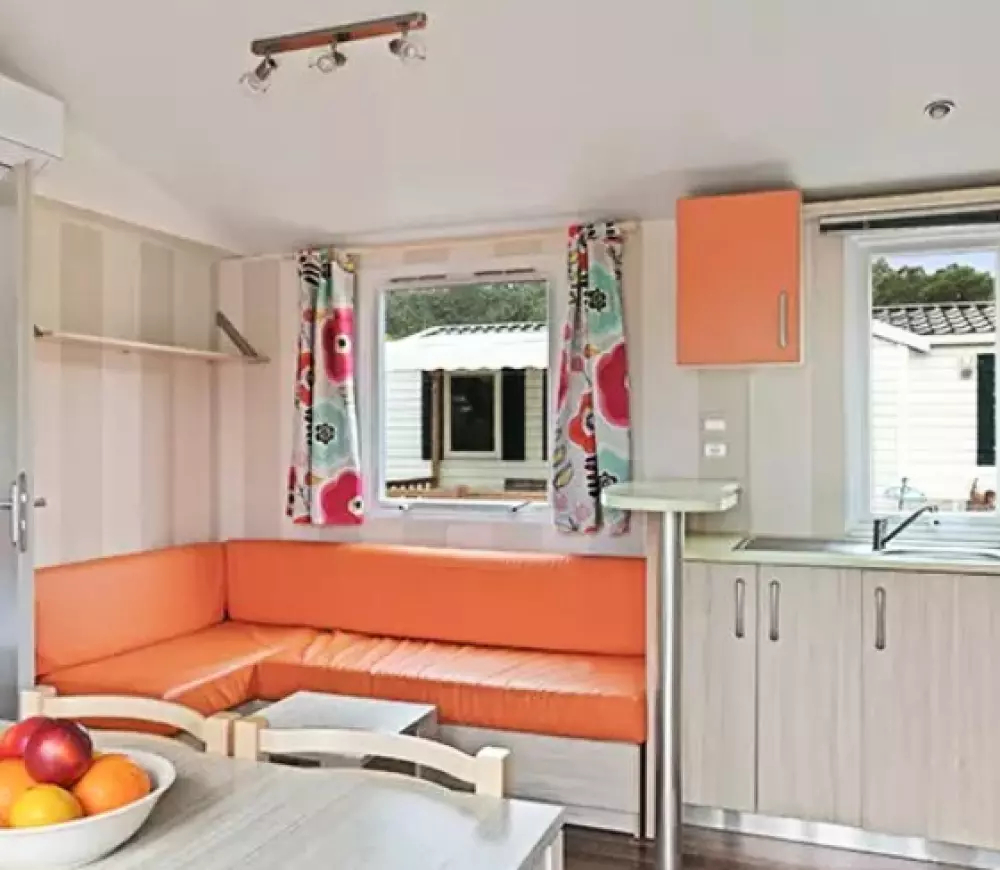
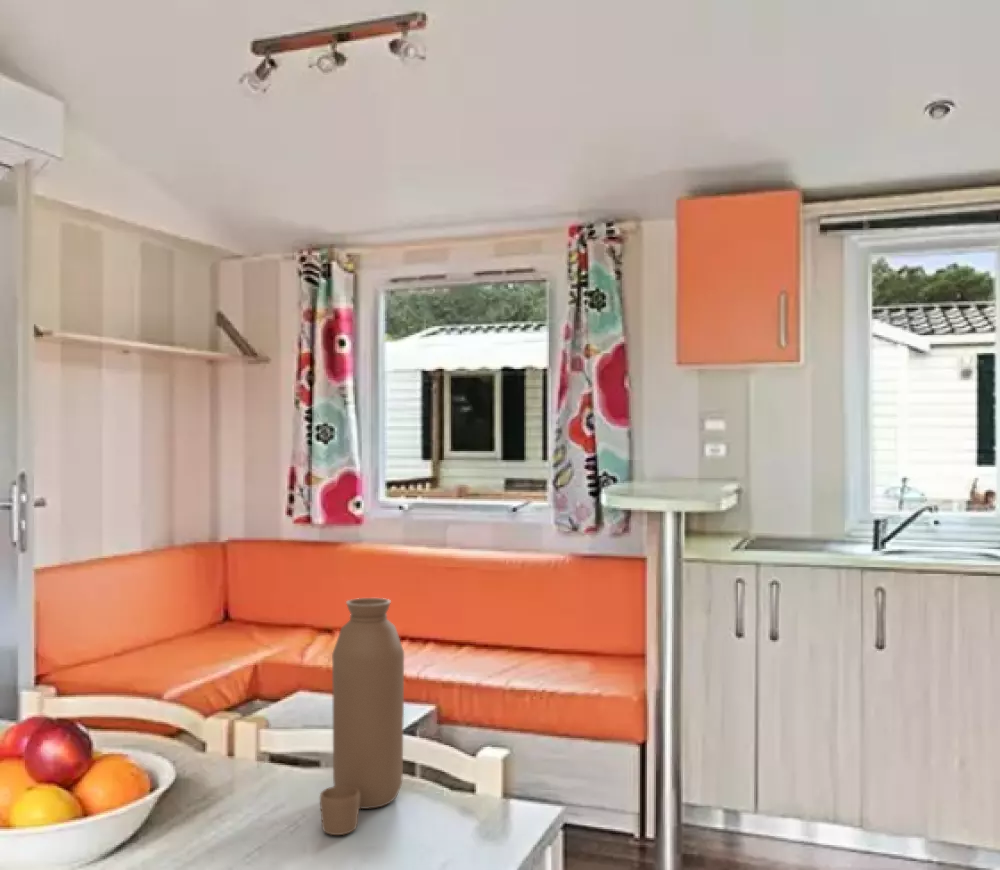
+ water bottle (357, 708)
